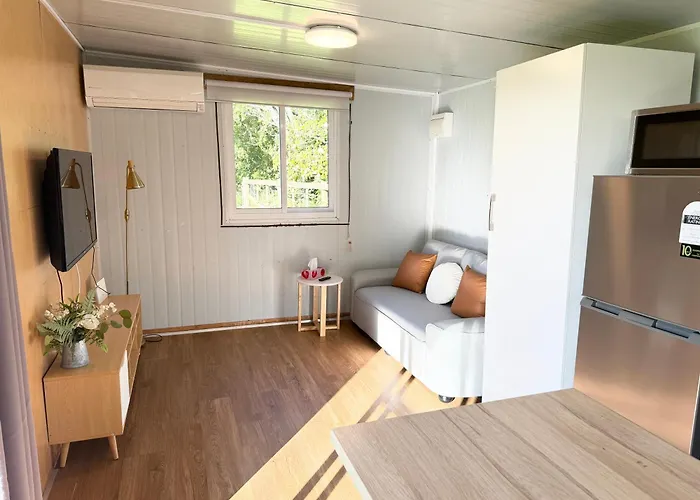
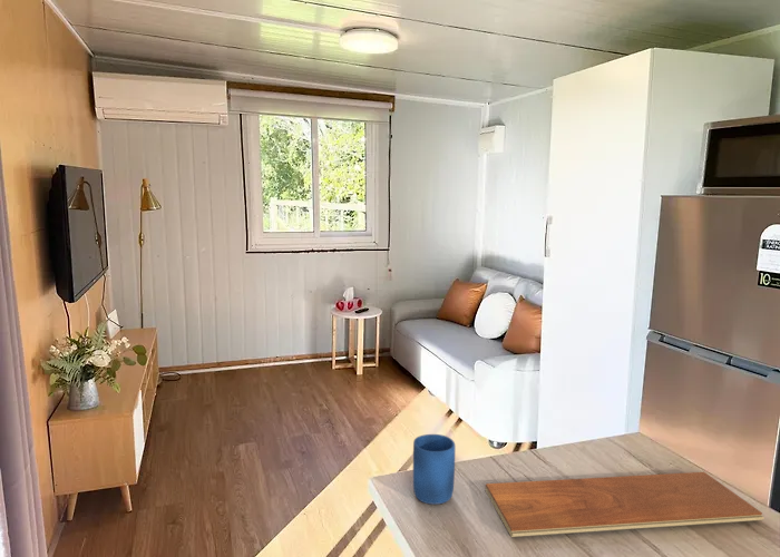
+ mug (431, 465)
+ chopping board (617, 501)
